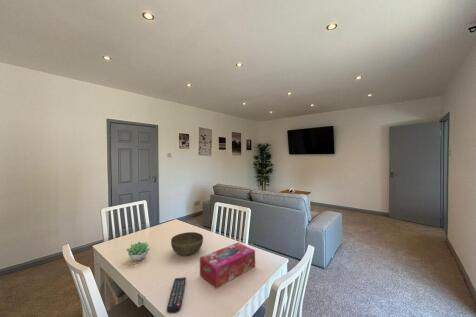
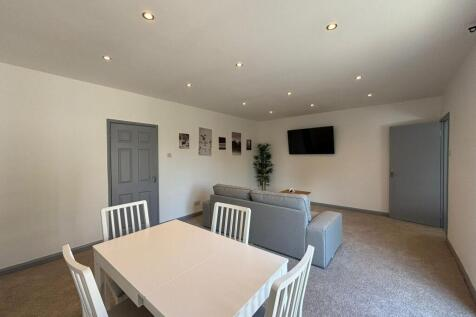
- succulent plant (138, 251)
- bowl (187, 244)
- tissue box (228, 262)
- remote control (177, 292)
